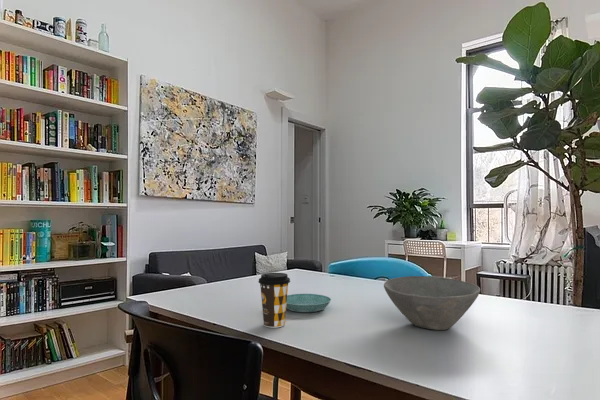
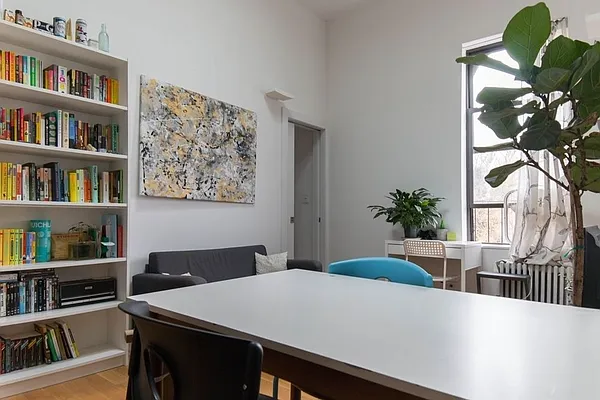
- saucer (305, 303)
- coffee cup (274, 299)
- bowl (431, 304)
